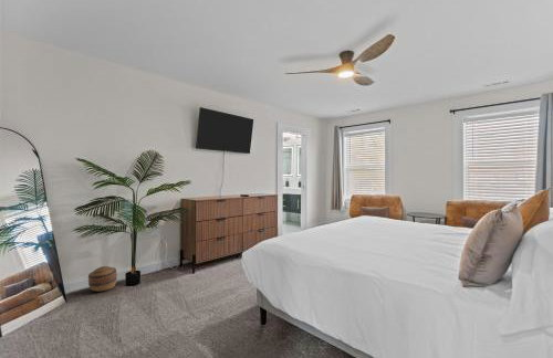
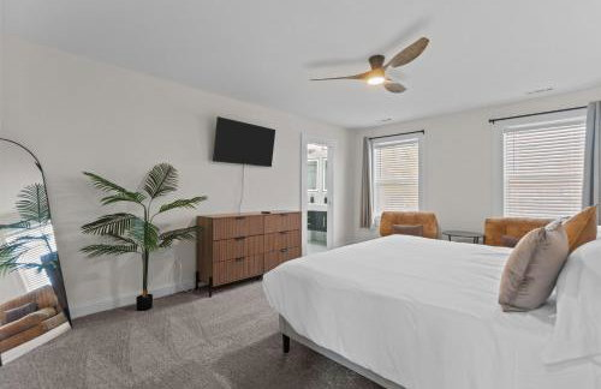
- basket (103, 277)
